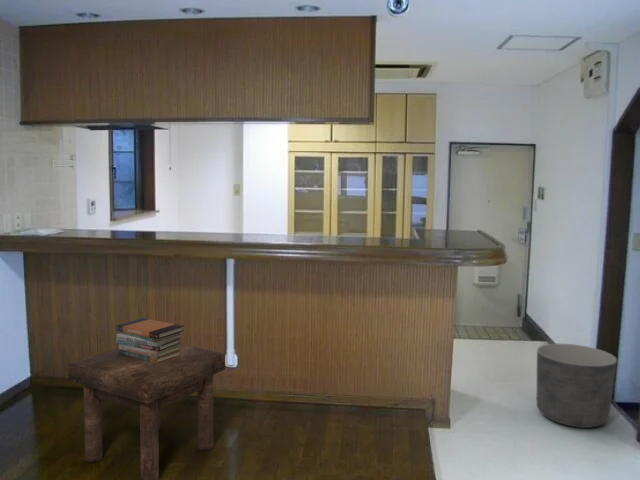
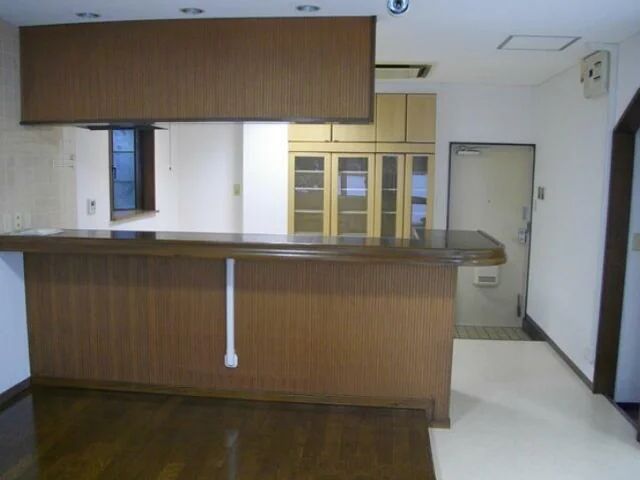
- stool (149, 405)
- book stack (149, 339)
- planter (573, 385)
